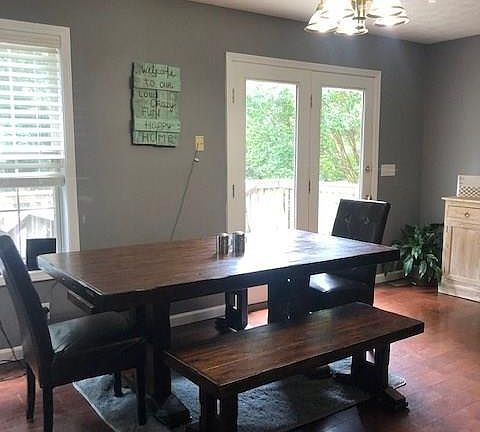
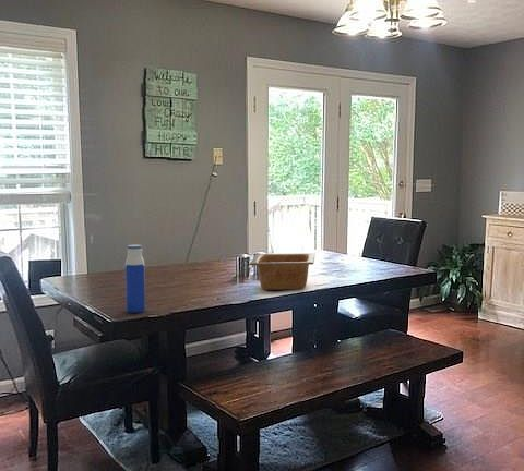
+ water bottle (134, 278)
+ serving bowl (283, 271)
